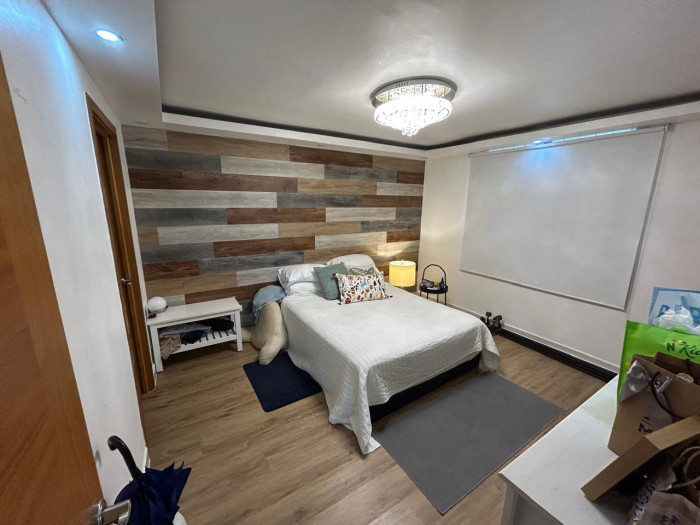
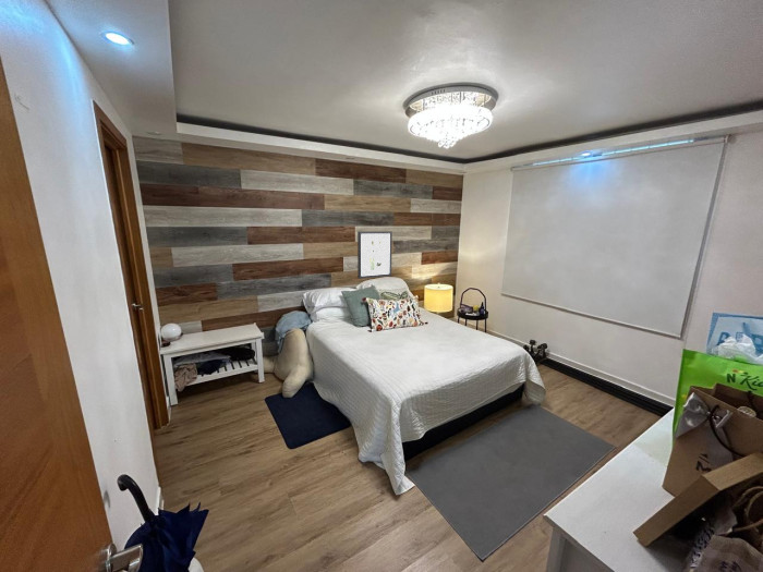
+ wall art (375, 254)
